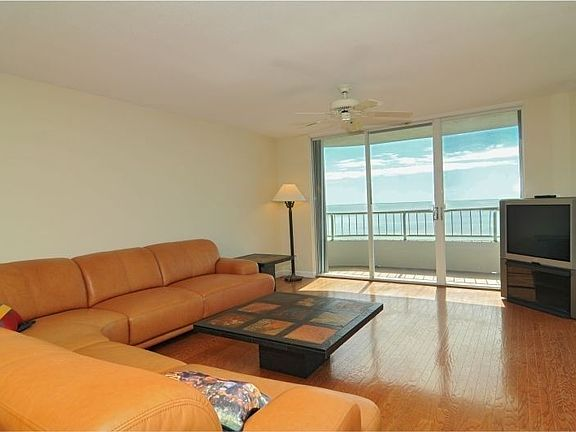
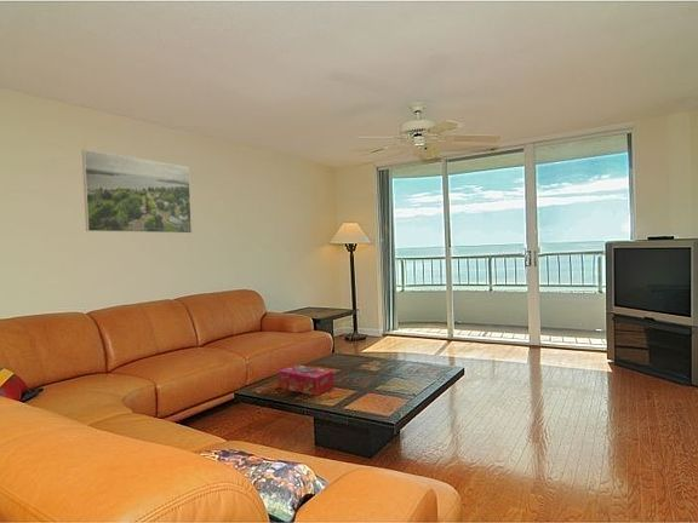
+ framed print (142, 195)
+ tissue box (305, 379)
